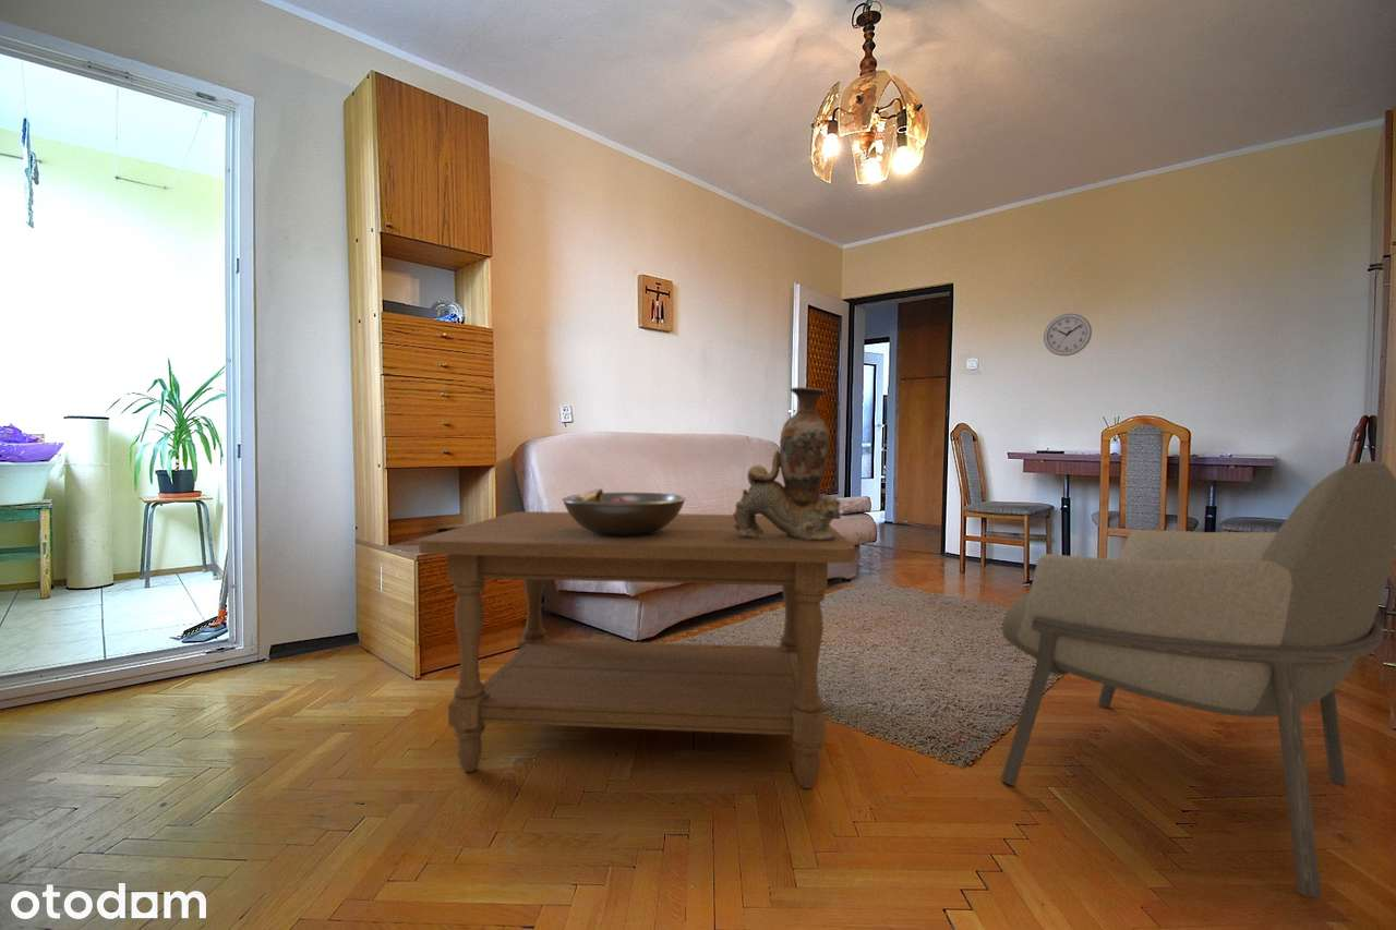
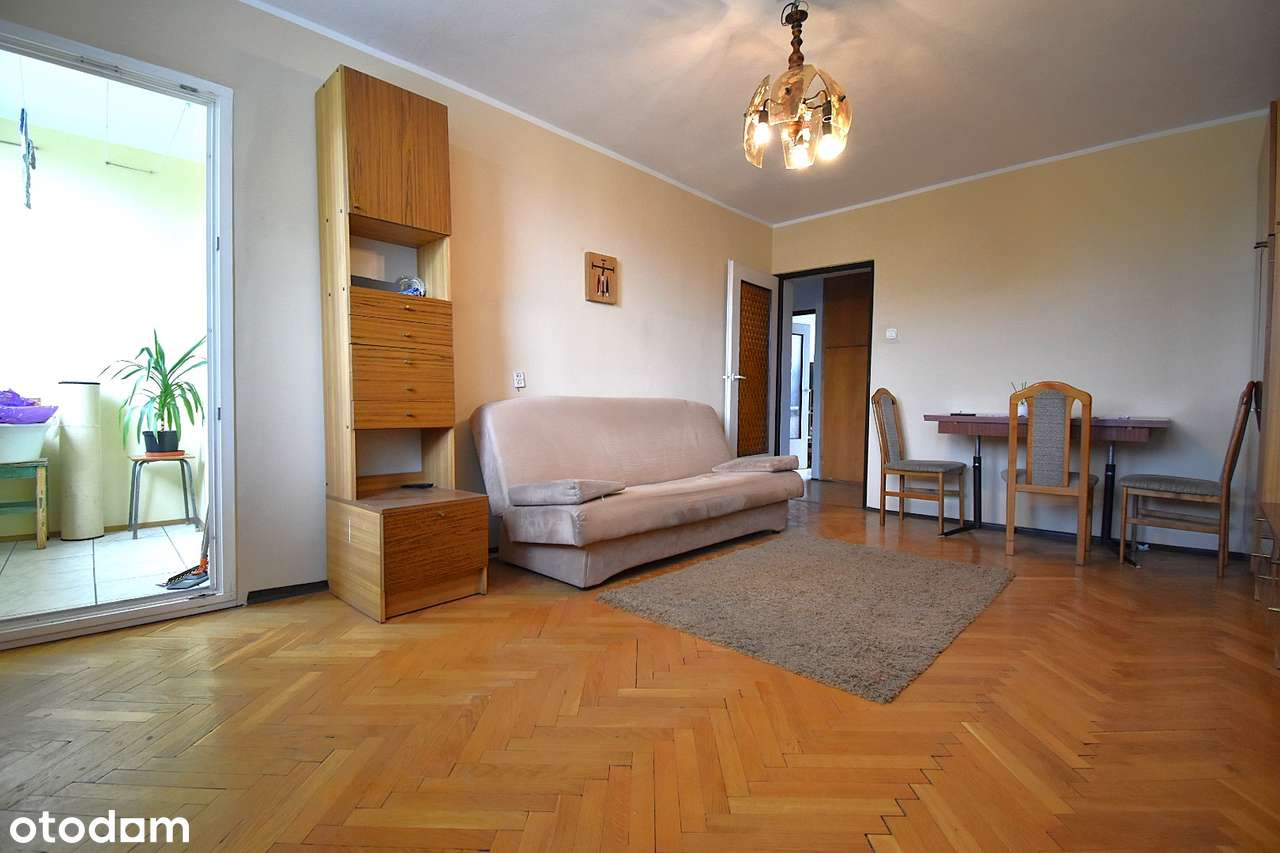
- coffee table (650, 642)
- vase with dog figurine (789, 461)
- armchair (1172, 618)
- wall clock (1067, 335)
- fruit bowl (625, 509)
